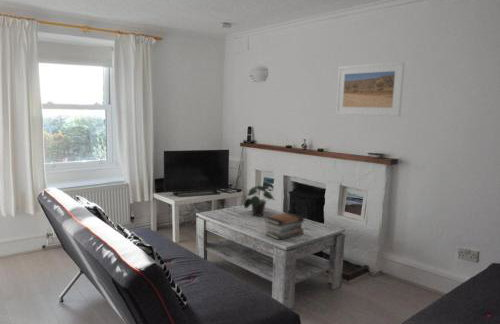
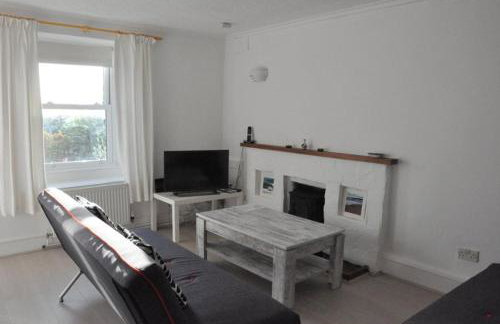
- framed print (367, 90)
- potted plant (258, 200)
- book stack (283, 225)
